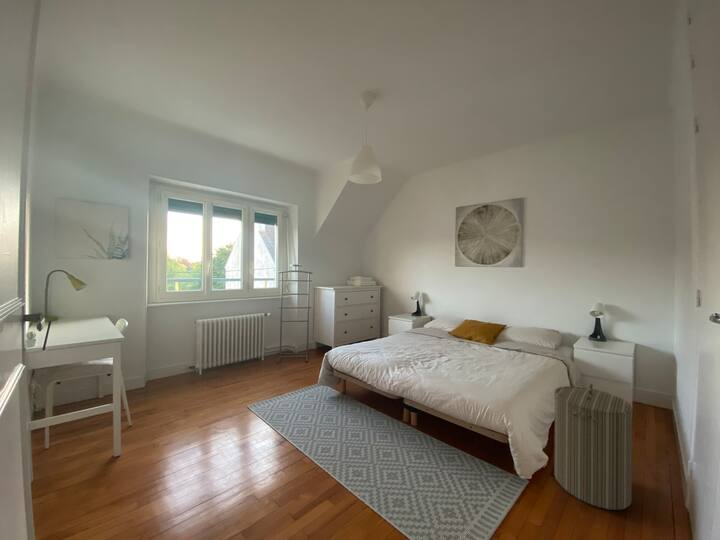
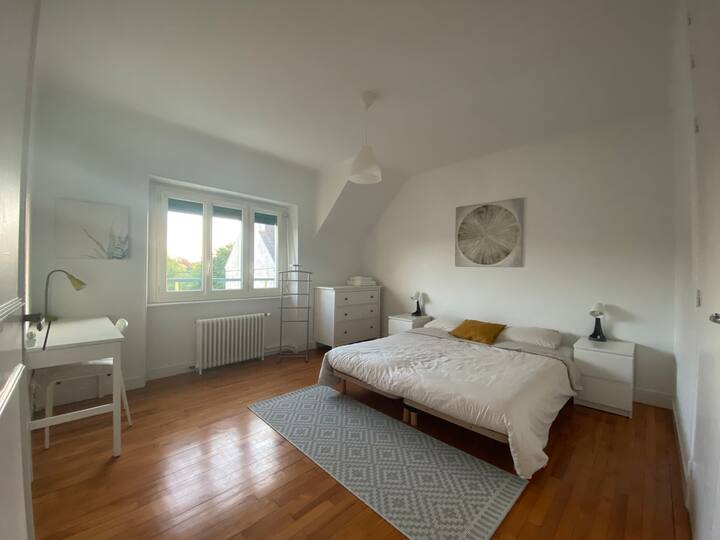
- laundry hamper (590, 435)
